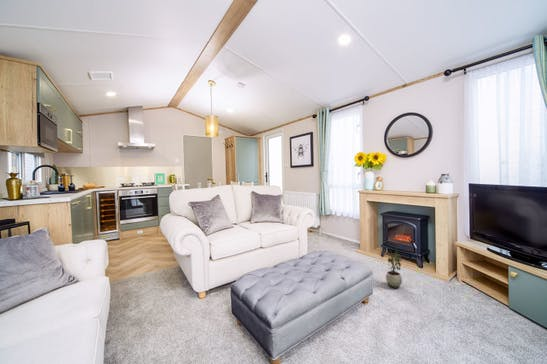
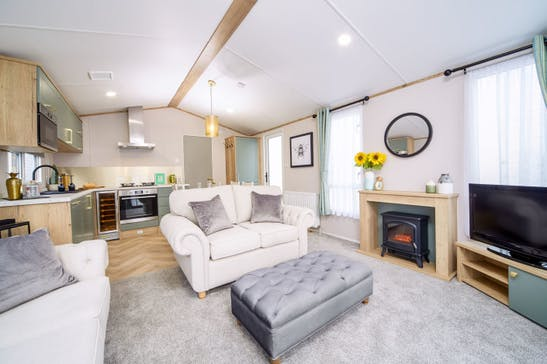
- potted plant (393, 267)
